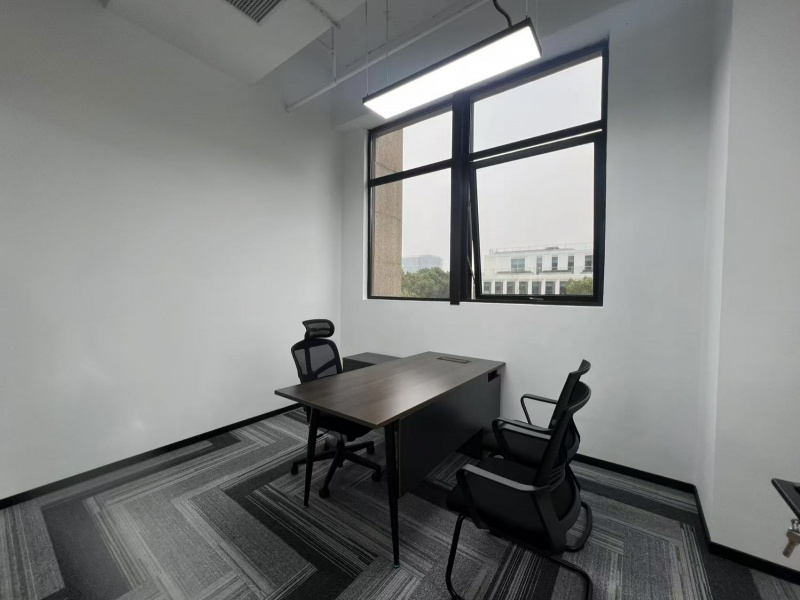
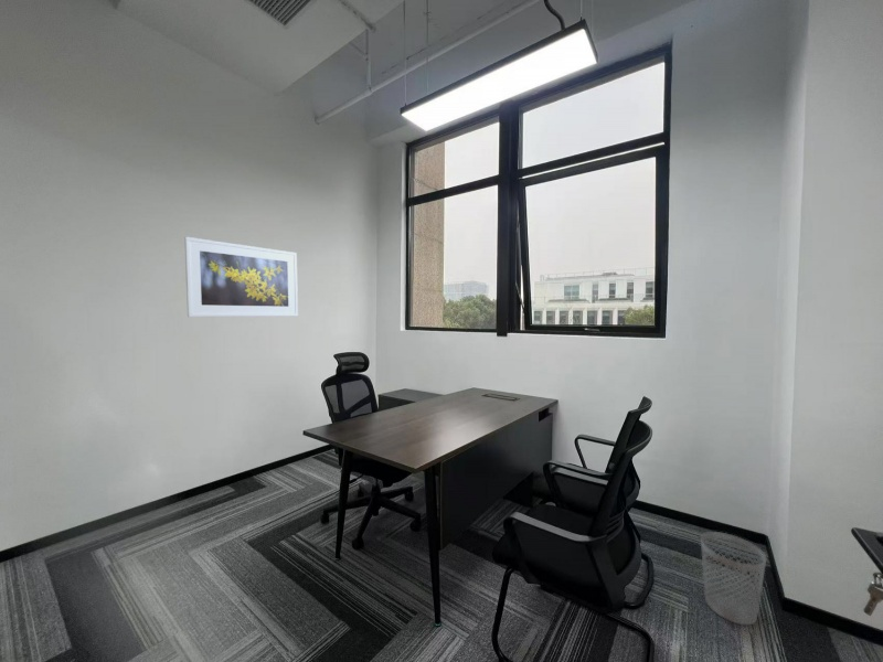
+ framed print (247, 281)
+ wastebasket (731, 577)
